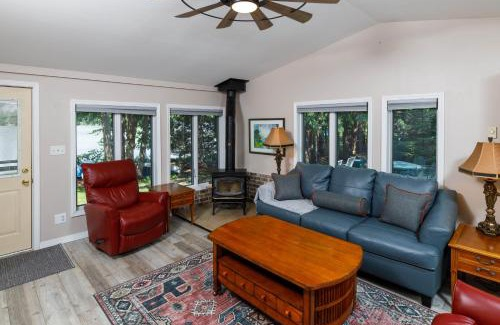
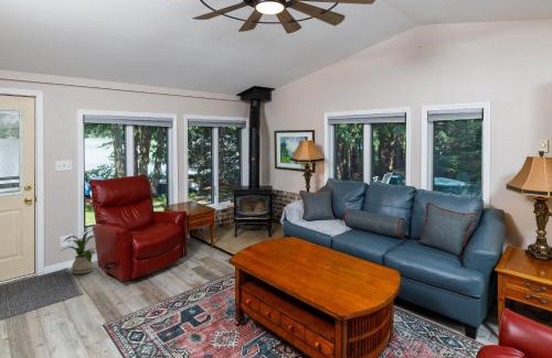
+ house plant (82, 249)
